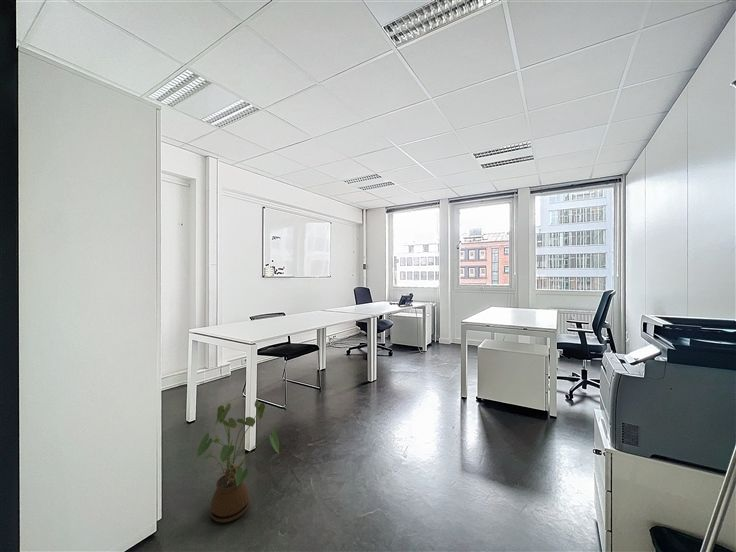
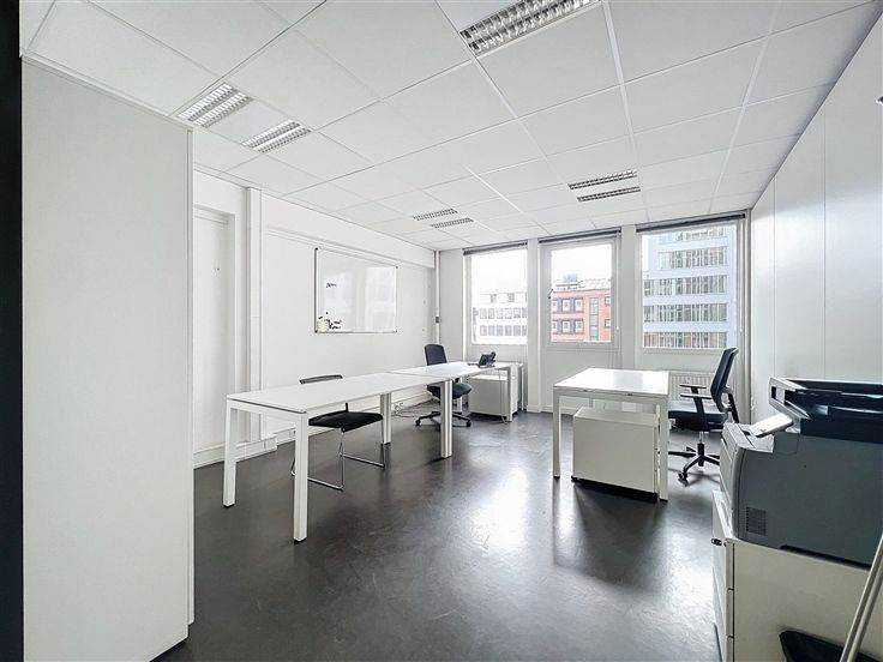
- house plant (240, 462)
